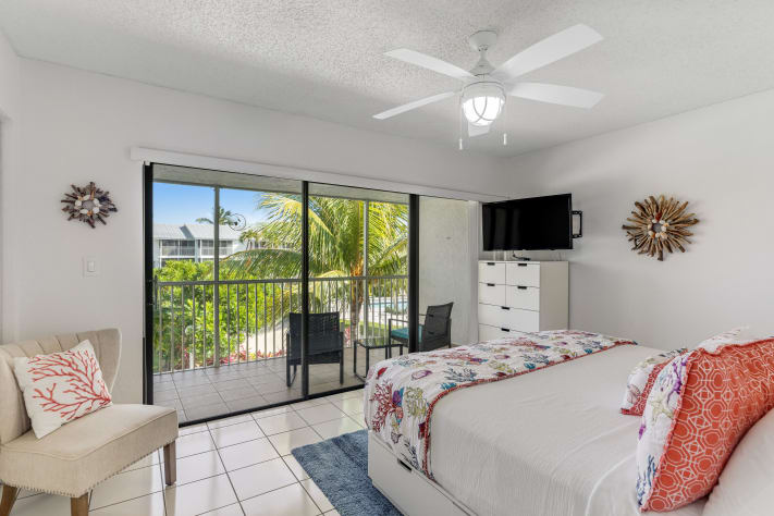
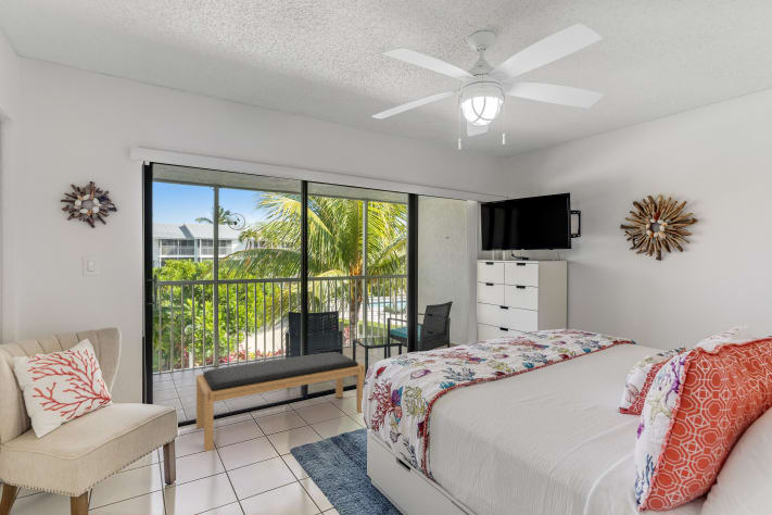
+ bench (283, 388)
